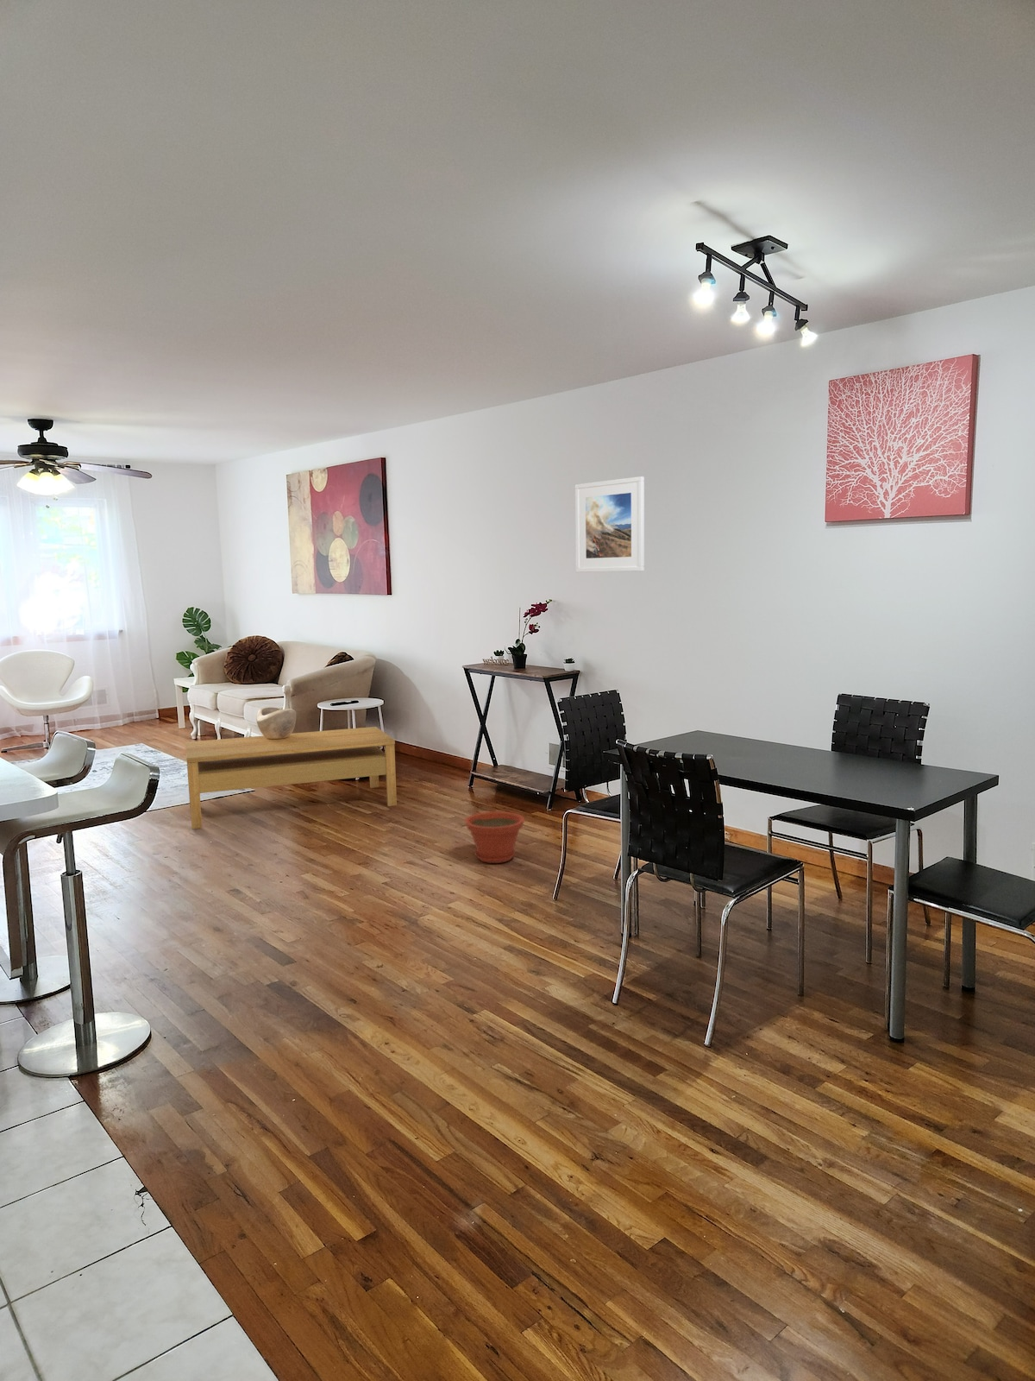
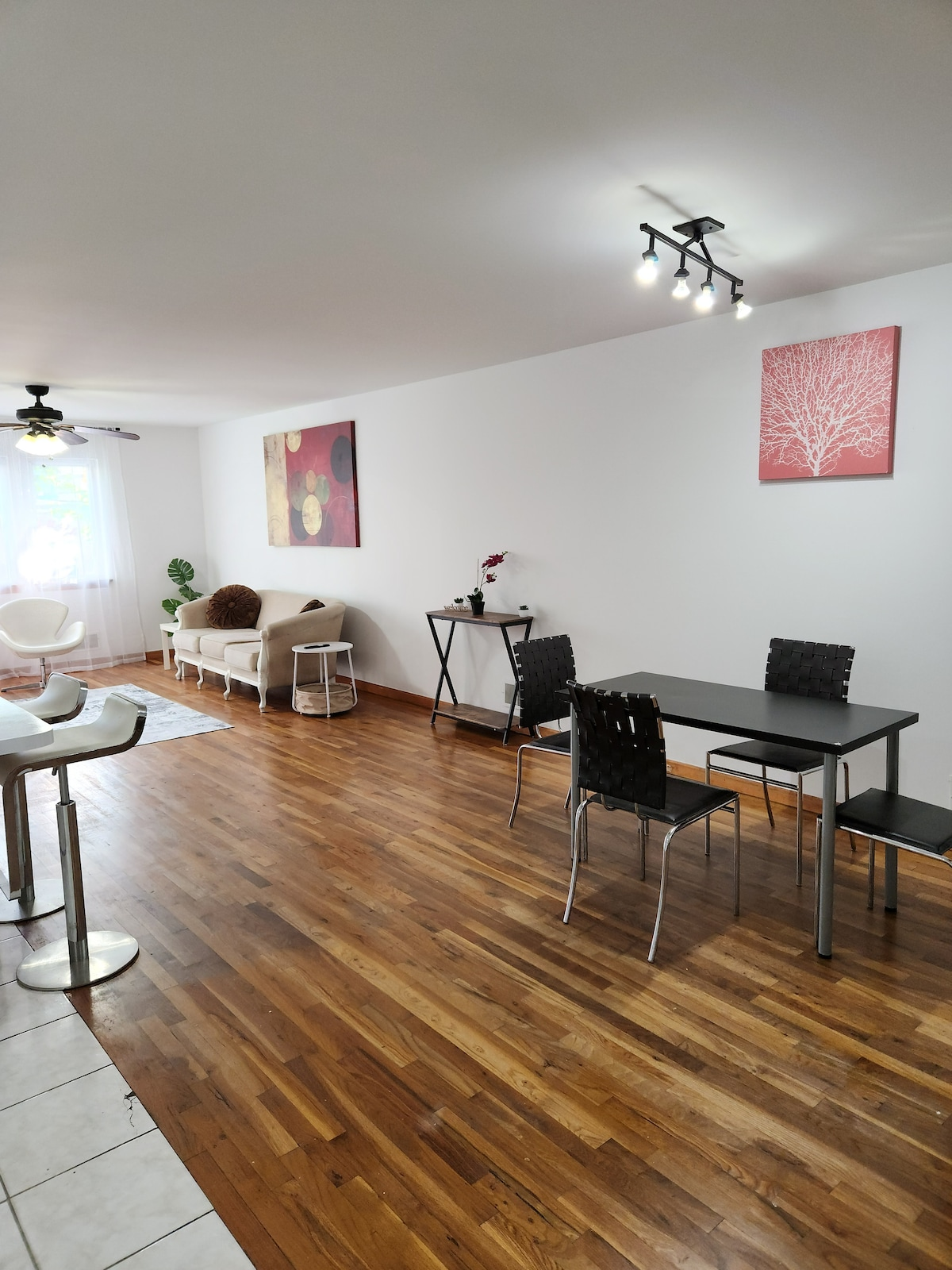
- plant pot (495, 839)
- coffee table (290, 773)
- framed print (608, 526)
- decorative bowl (276, 722)
